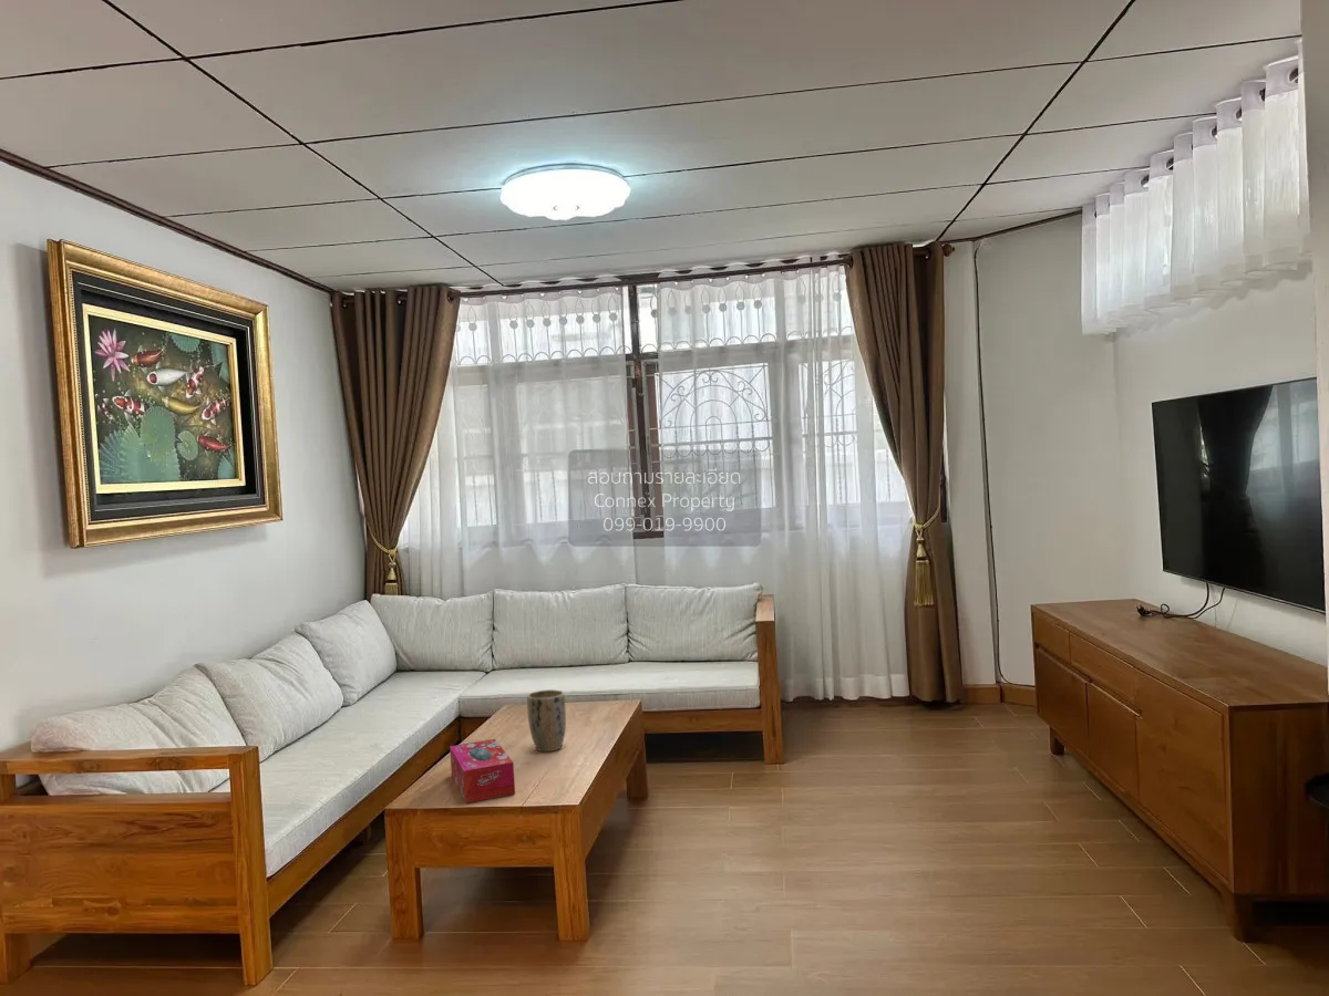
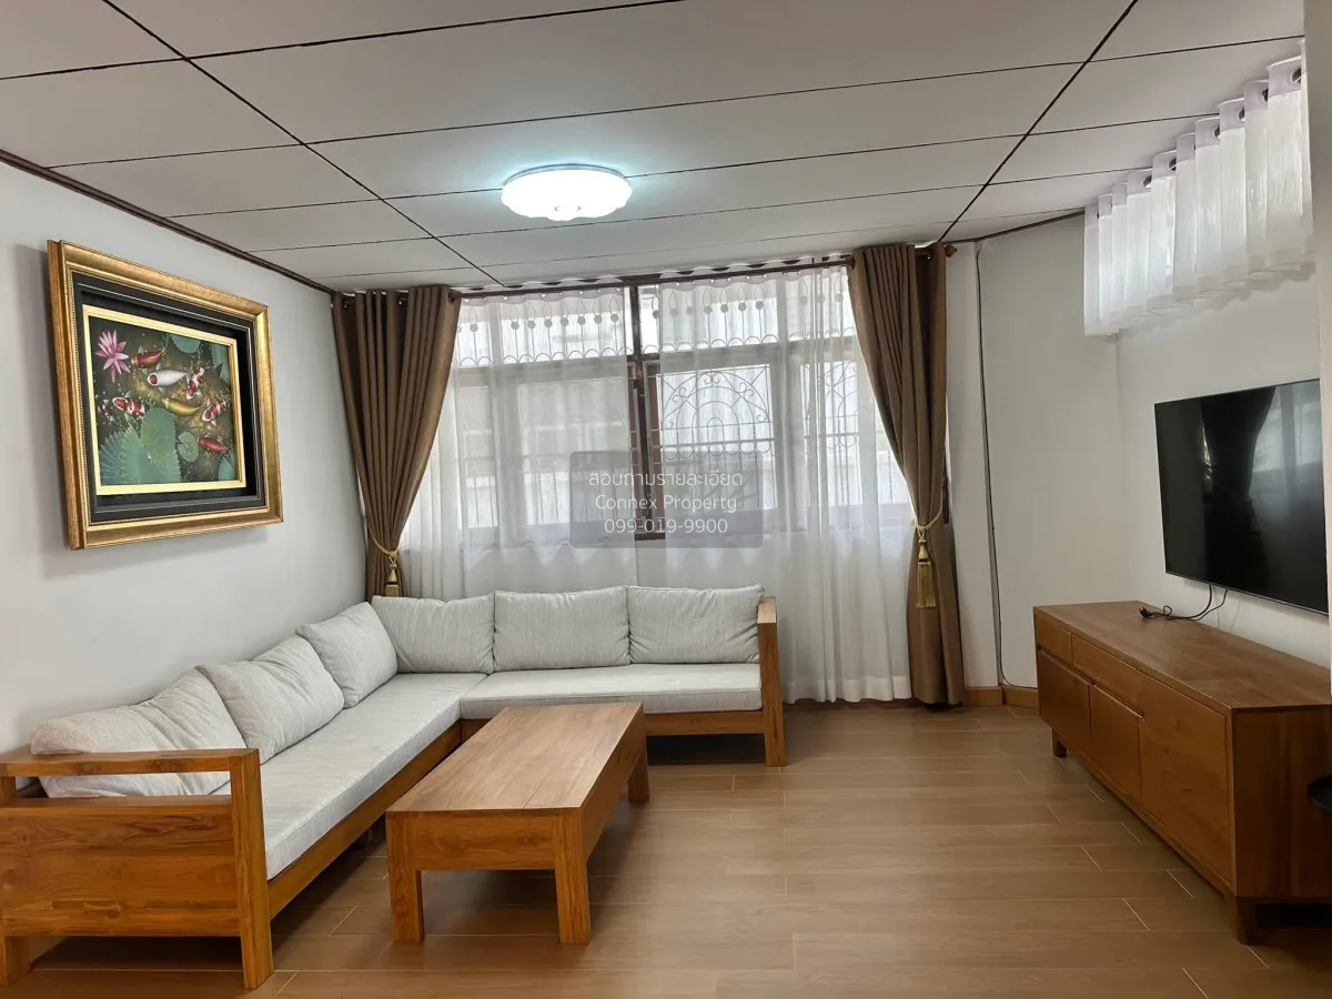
- plant pot (546, 720)
- tissue box (481, 769)
